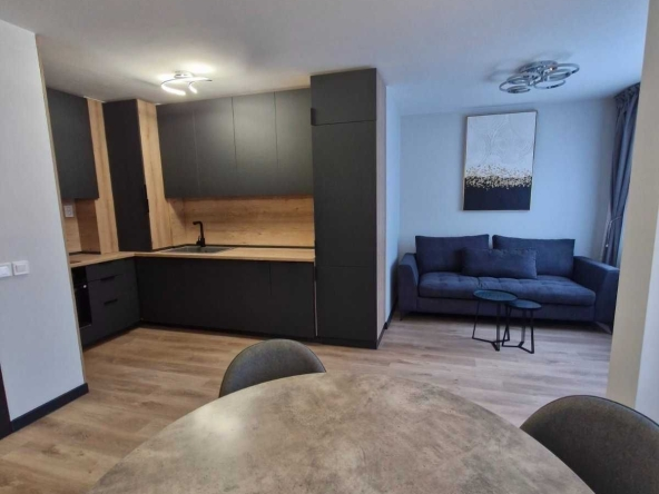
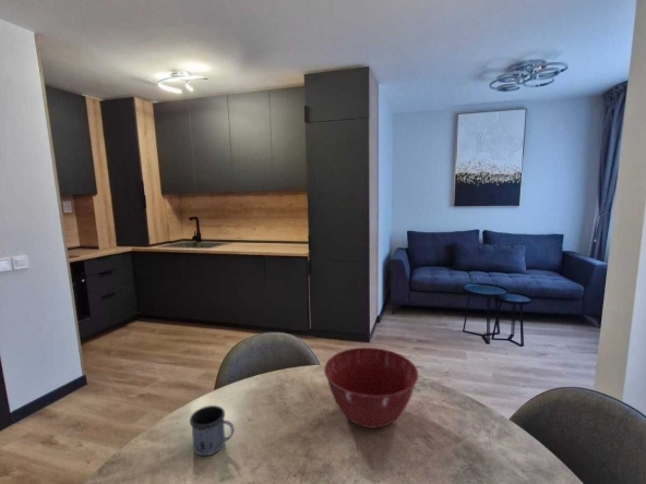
+ mug (213, 431)
+ mixing bowl (370, 390)
